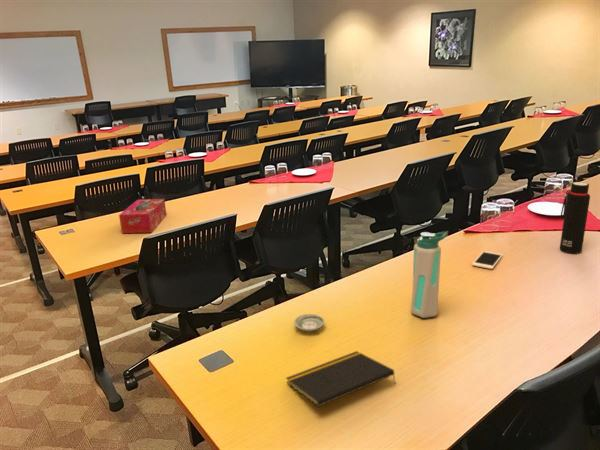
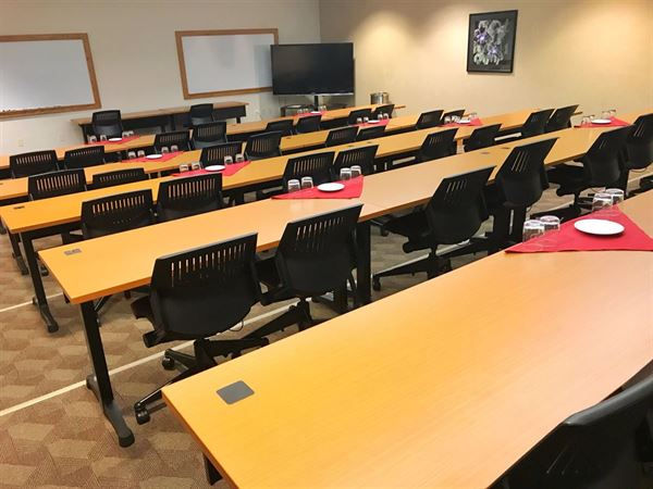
- water bottle (573, 217)
- cell phone (487, 259)
- tissue box (144, 215)
- saucer (309, 324)
- water bottle (428, 273)
- notepad (339, 376)
